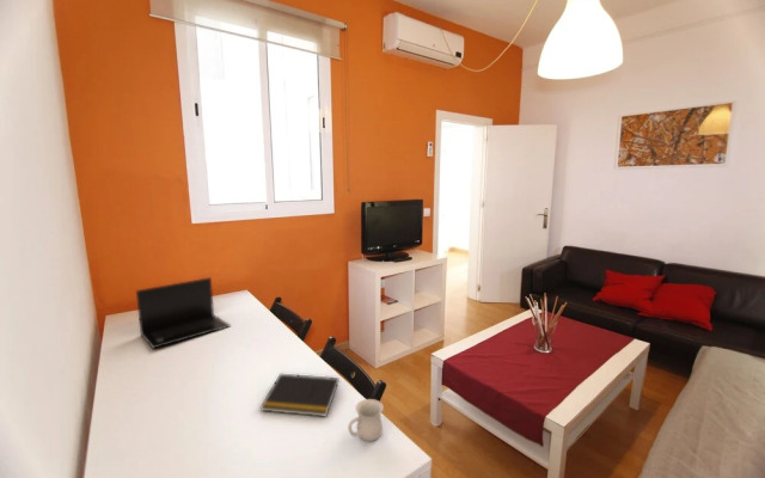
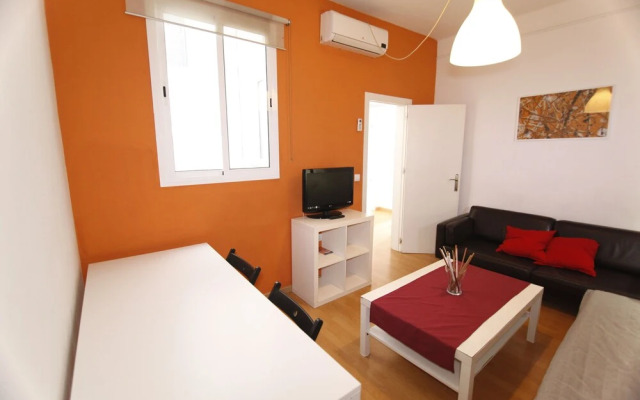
- mug (365, 423)
- laptop (184, 310)
- notepad (301, 393)
